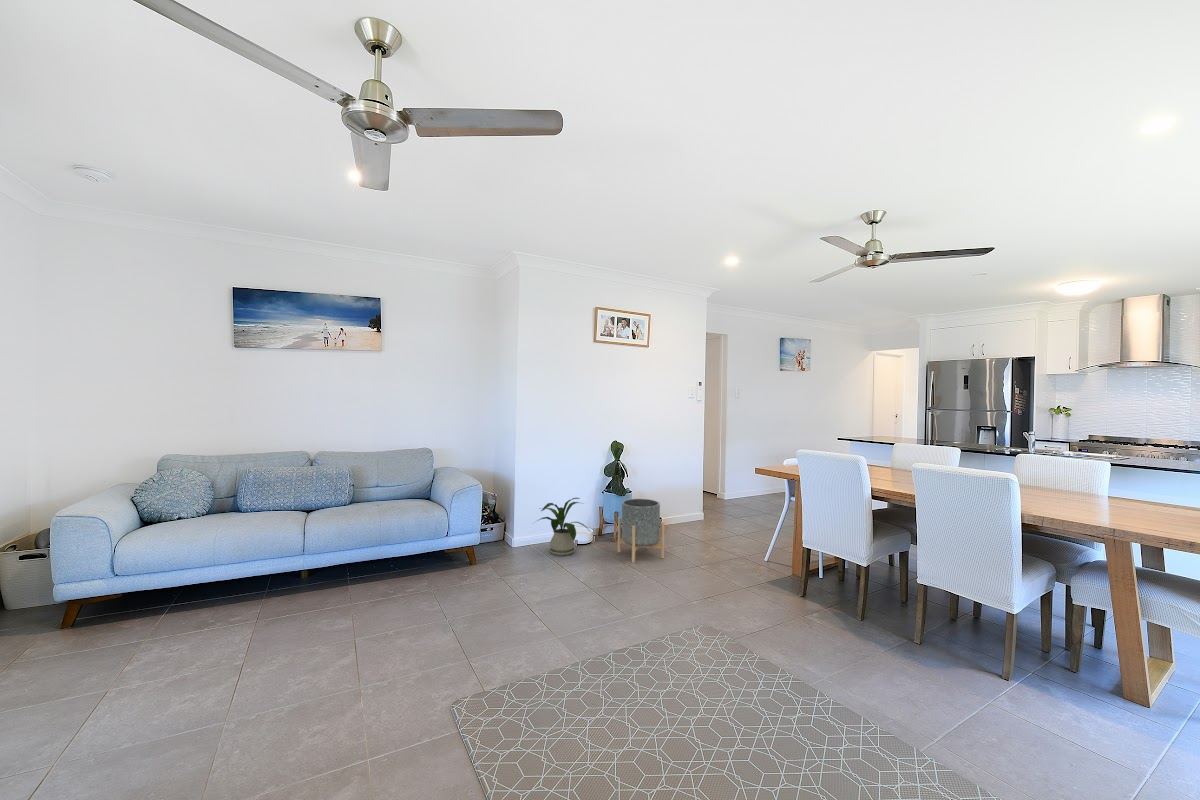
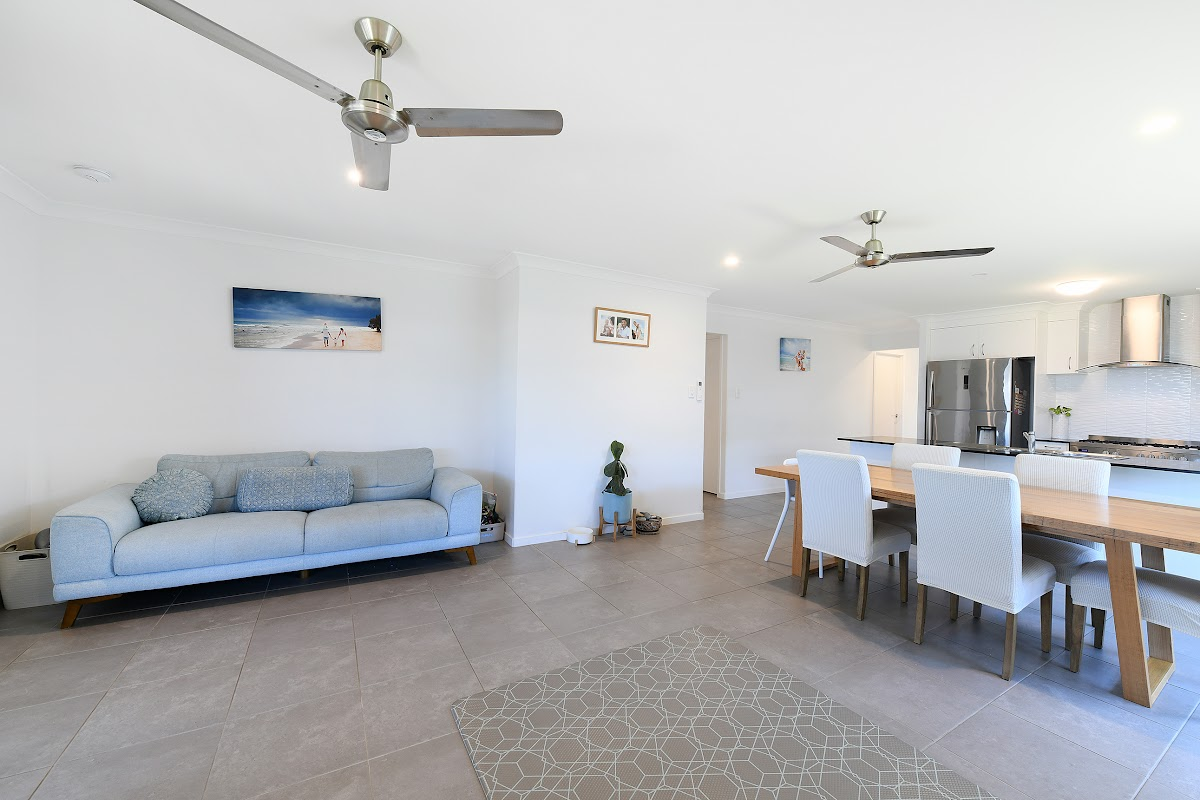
- planter (640, 528)
- house plant (561, 522)
